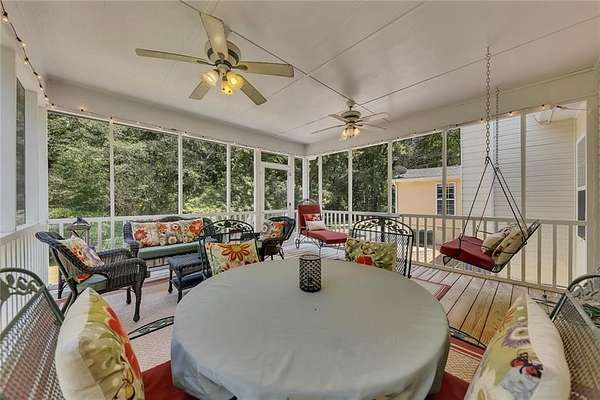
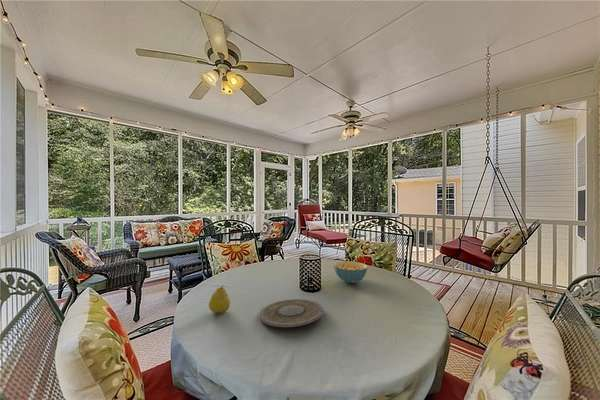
+ cereal bowl (350, 273)
+ fruit (219, 299)
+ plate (291, 311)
